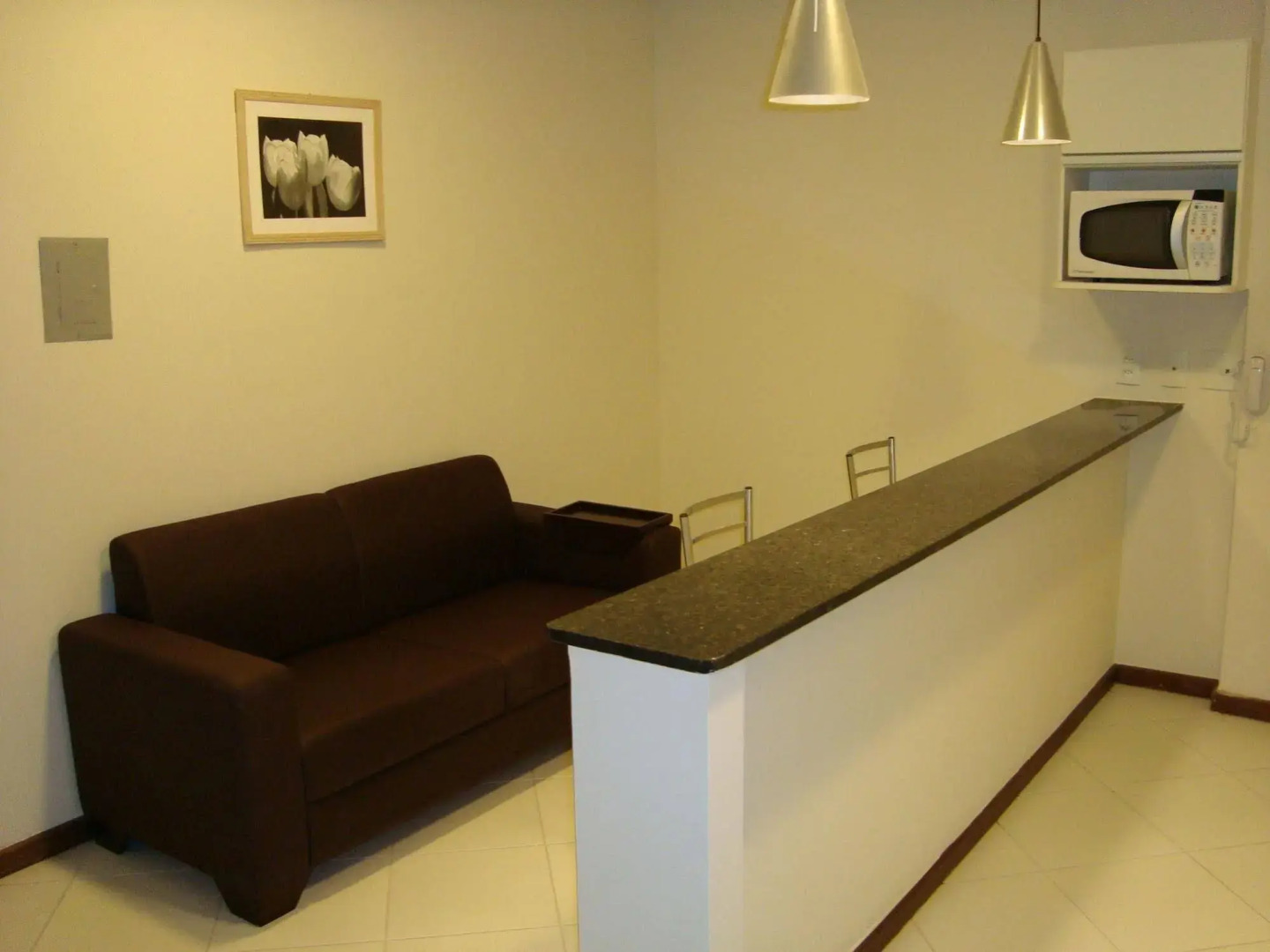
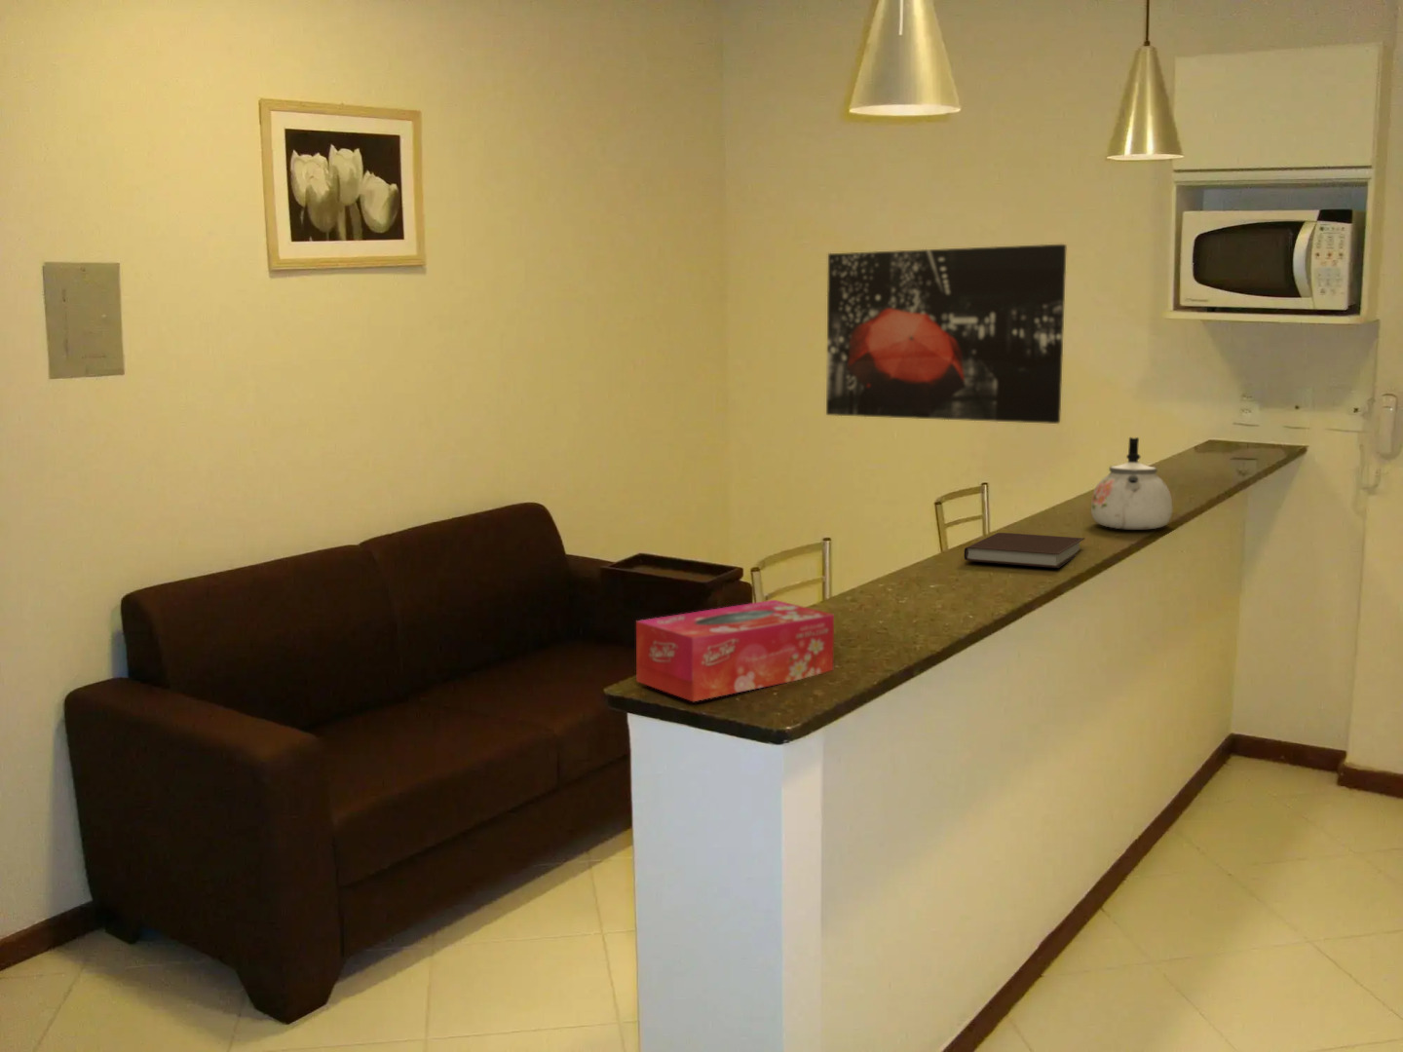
+ kettle (1132, 482)
+ tissue box (736, 646)
+ notebook (1025, 548)
+ wall art (939, 334)
